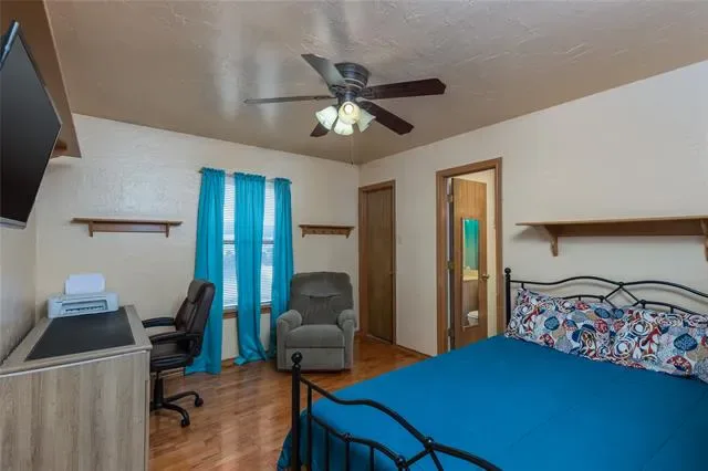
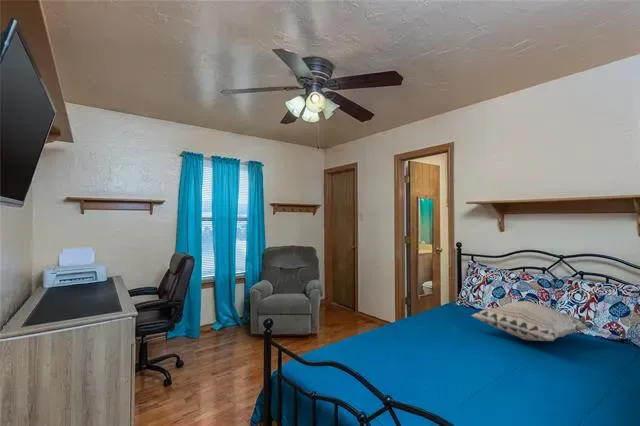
+ decorative pillow (530, 320)
